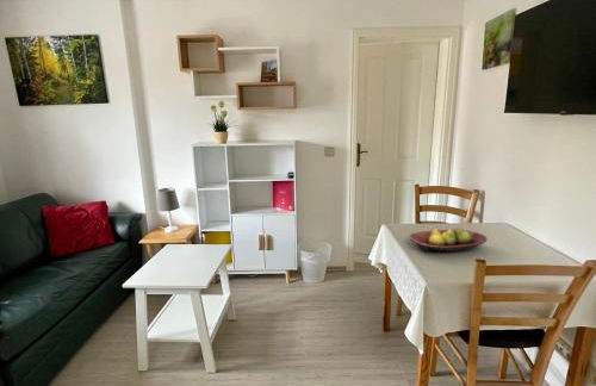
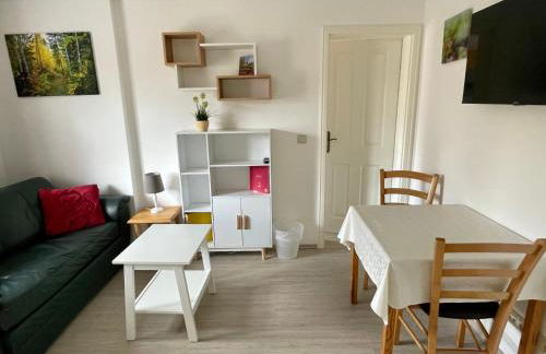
- fruit bowl (447, 237)
